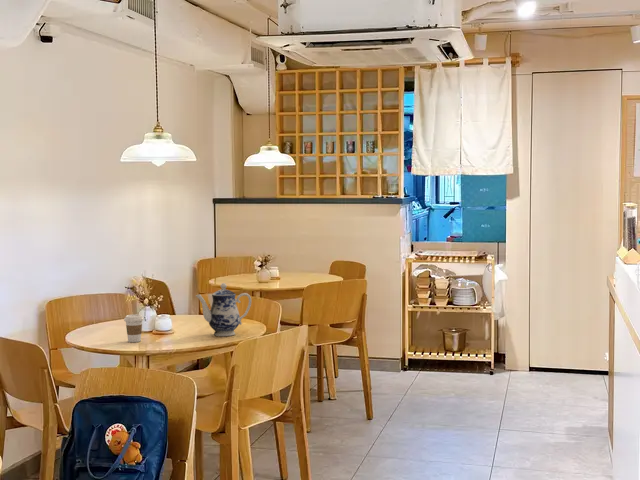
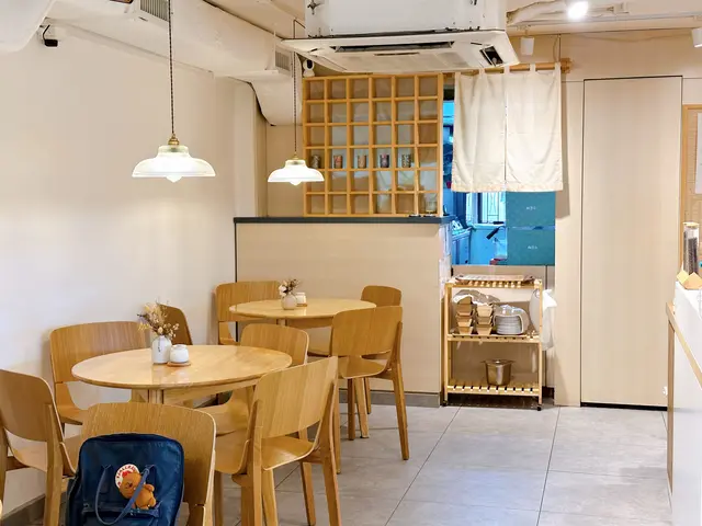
- teapot (224, 308)
- coffee cup (134, 328)
